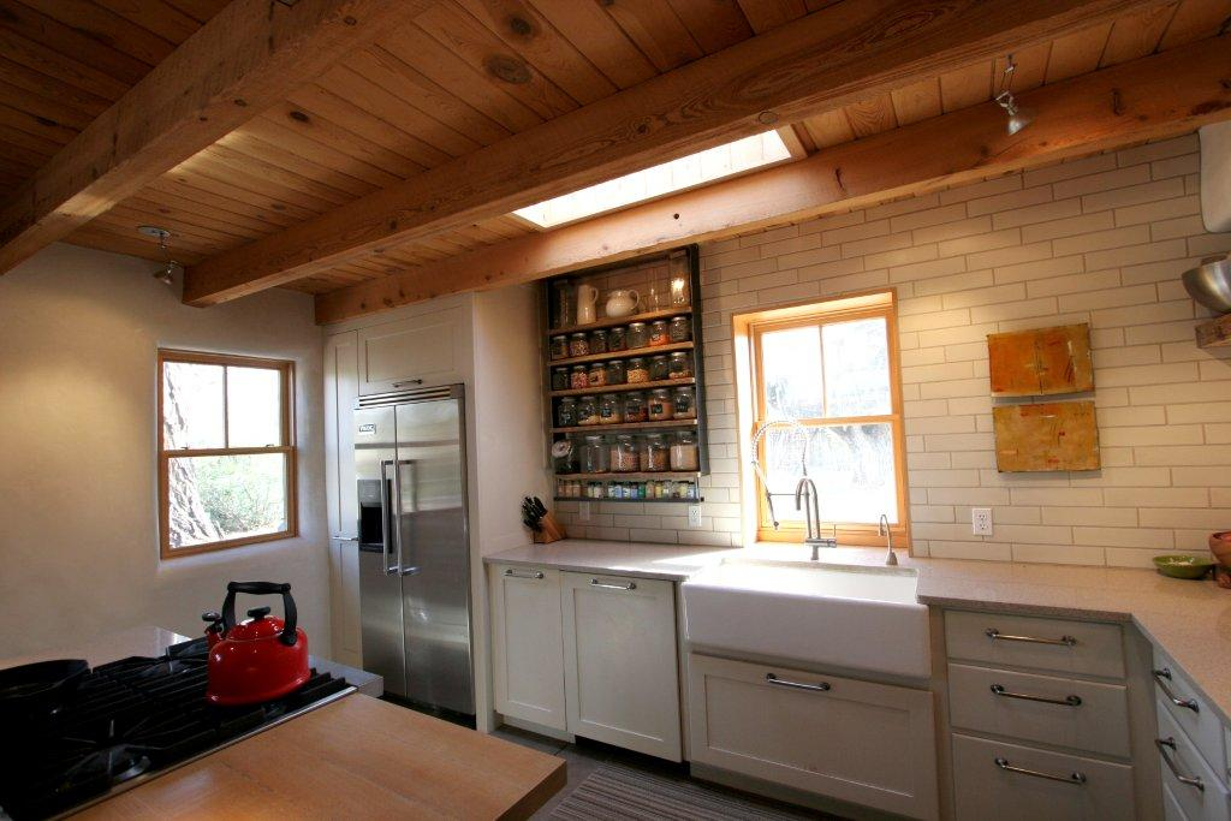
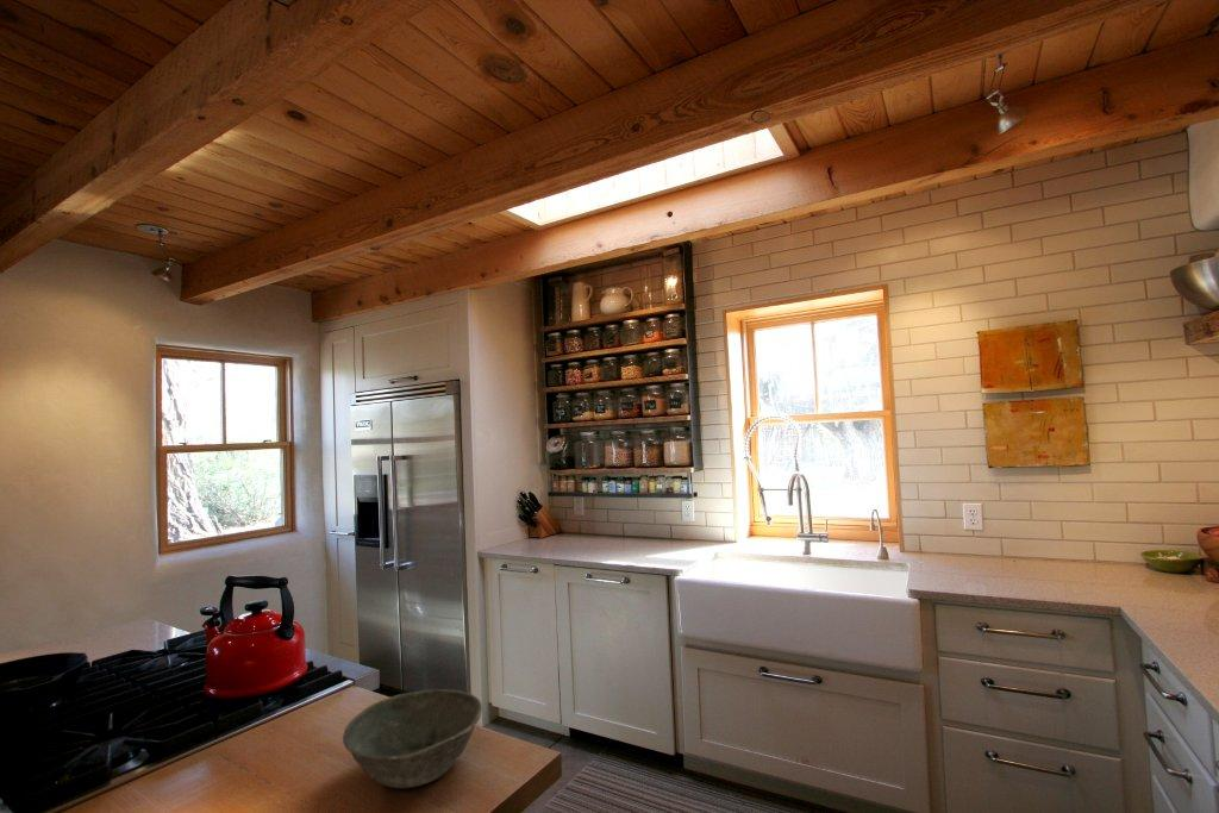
+ bowl (414, 743)
